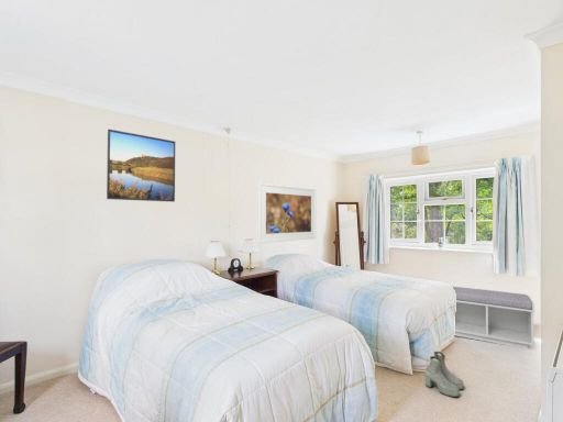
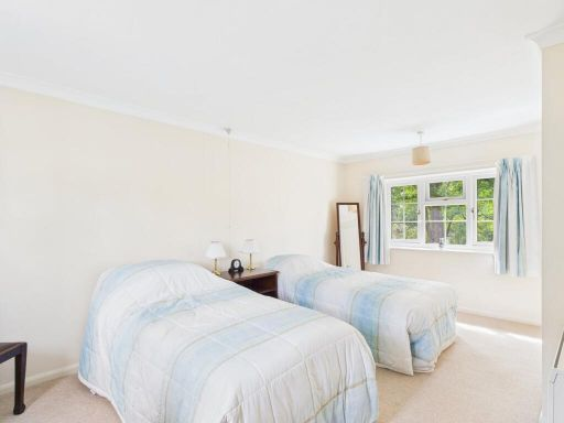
- boots (443, 371)
- bench (486, 314)
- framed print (289, 213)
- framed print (143, 167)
